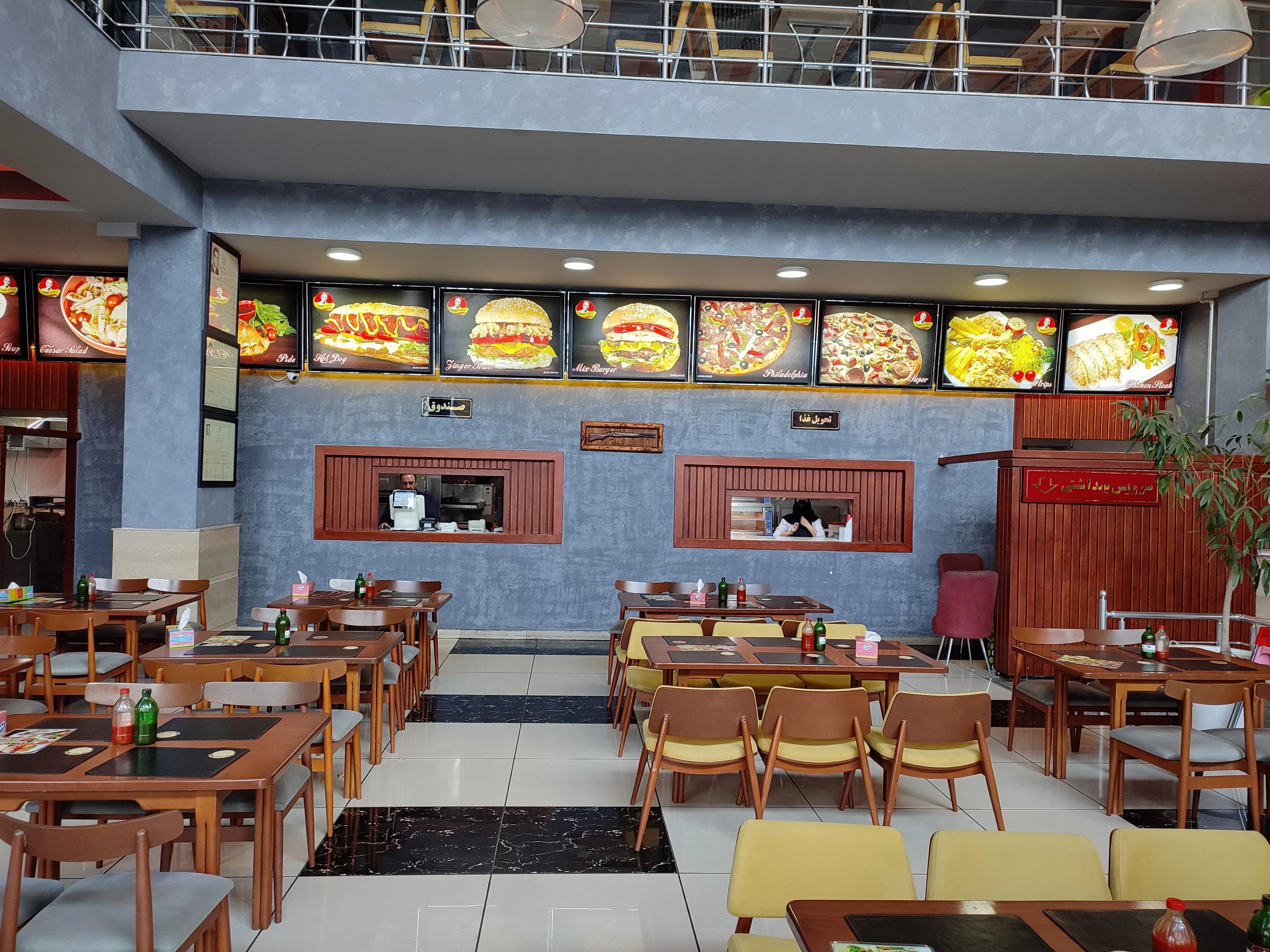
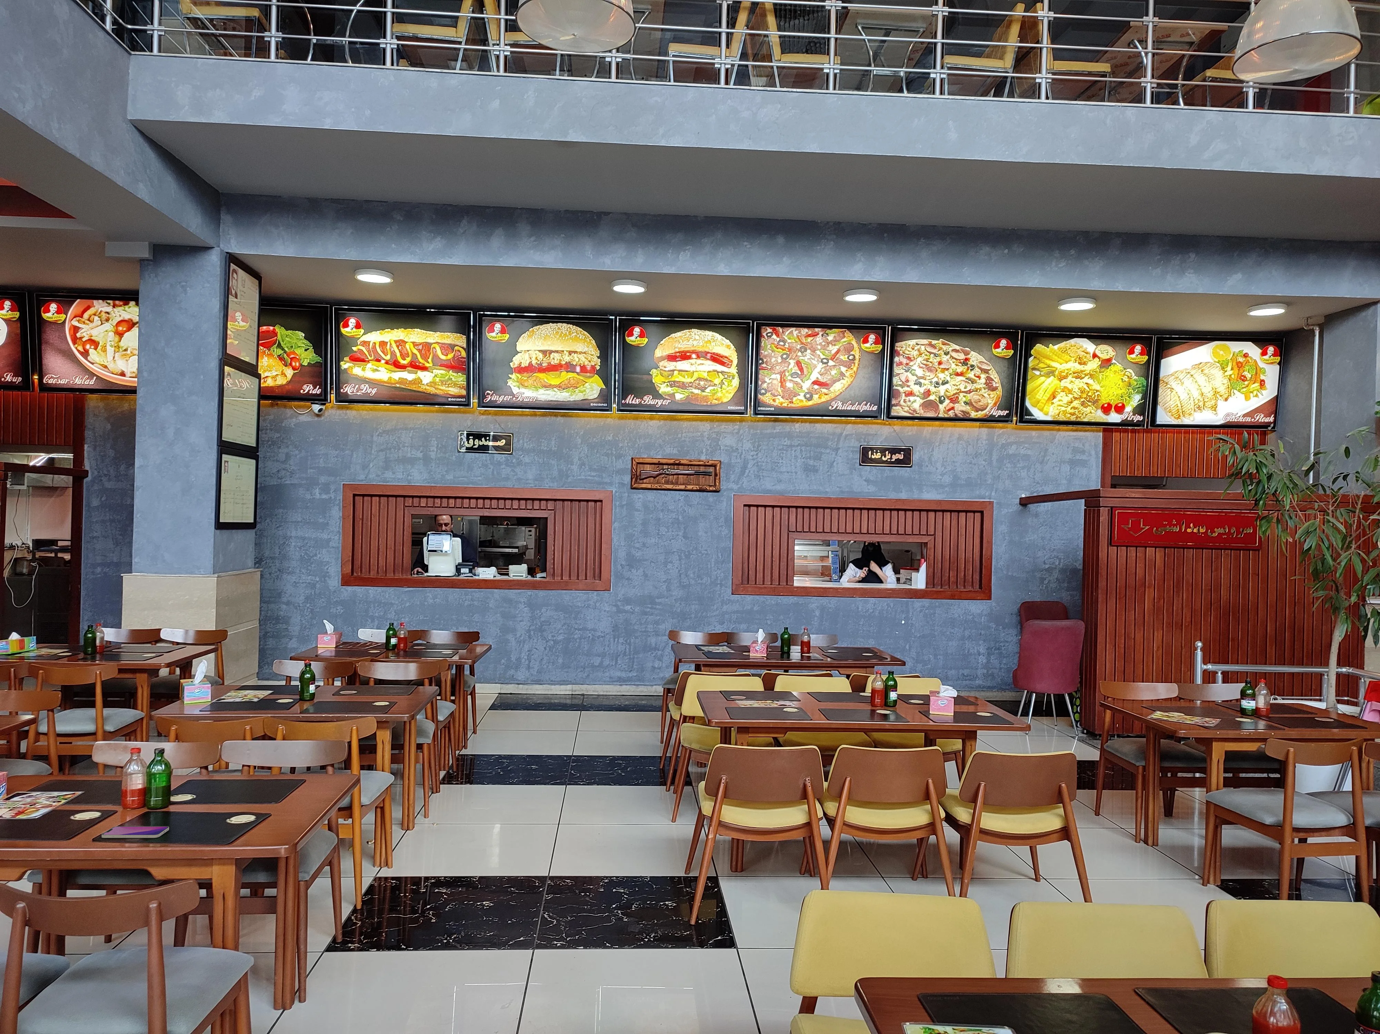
+ smartphone (136, 832)
